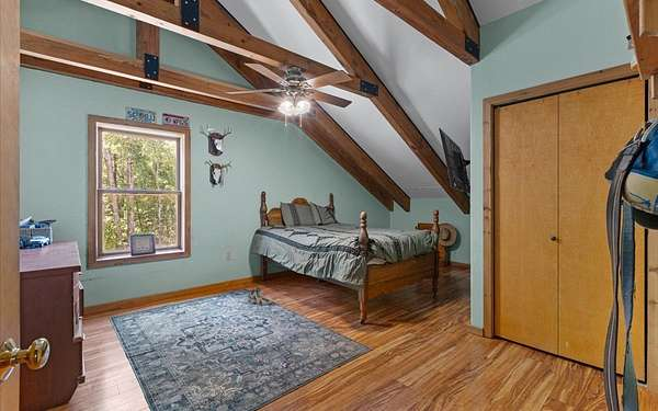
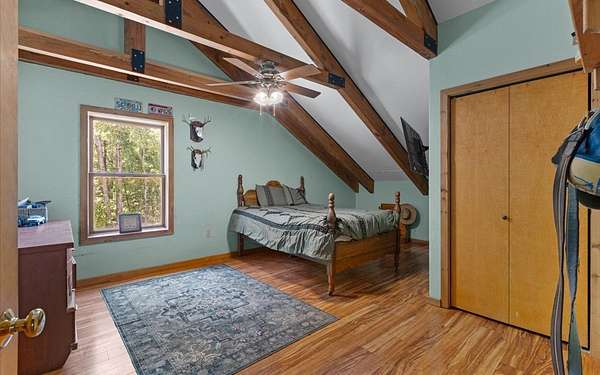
- sneaker (260, 294)
